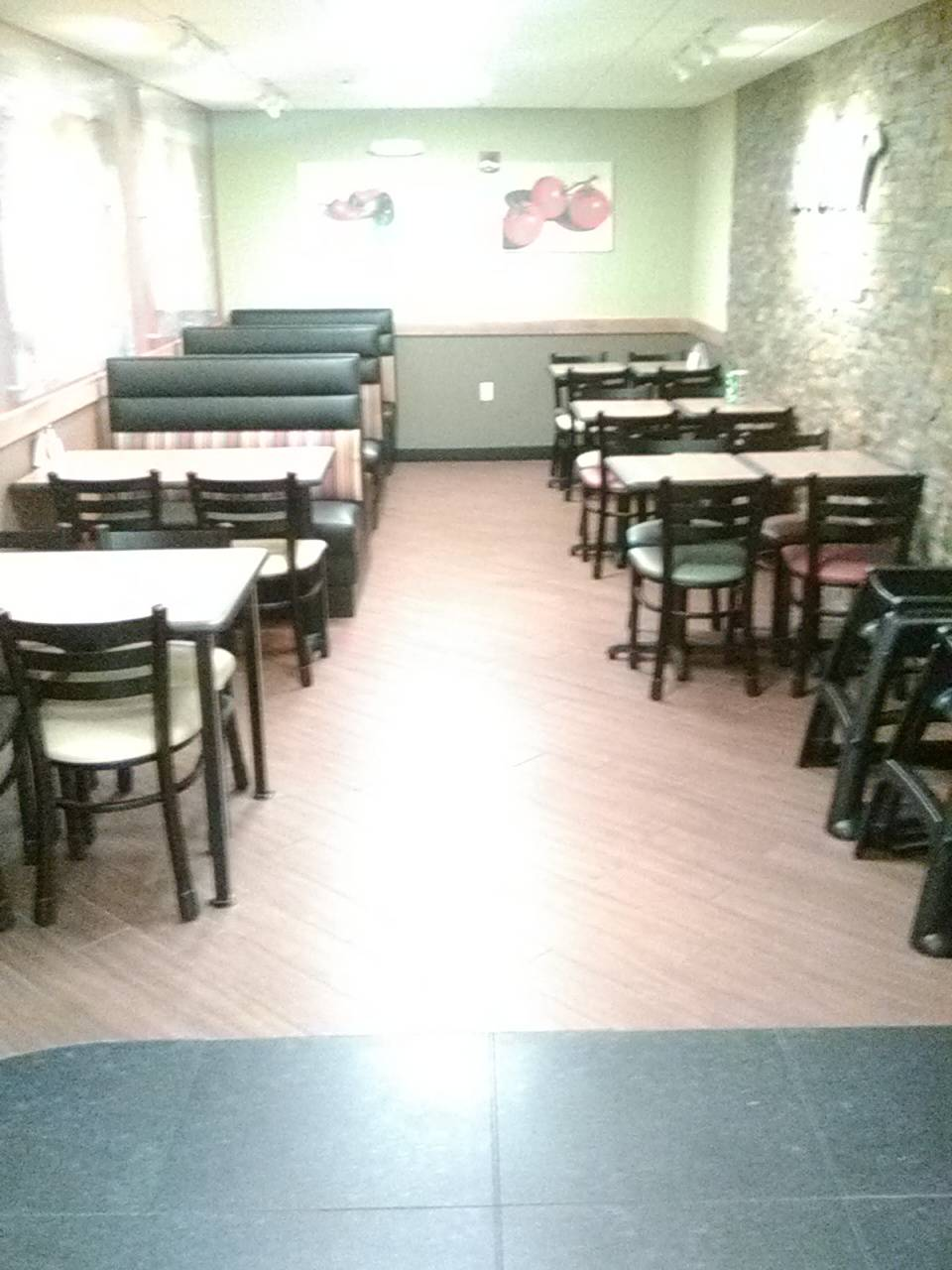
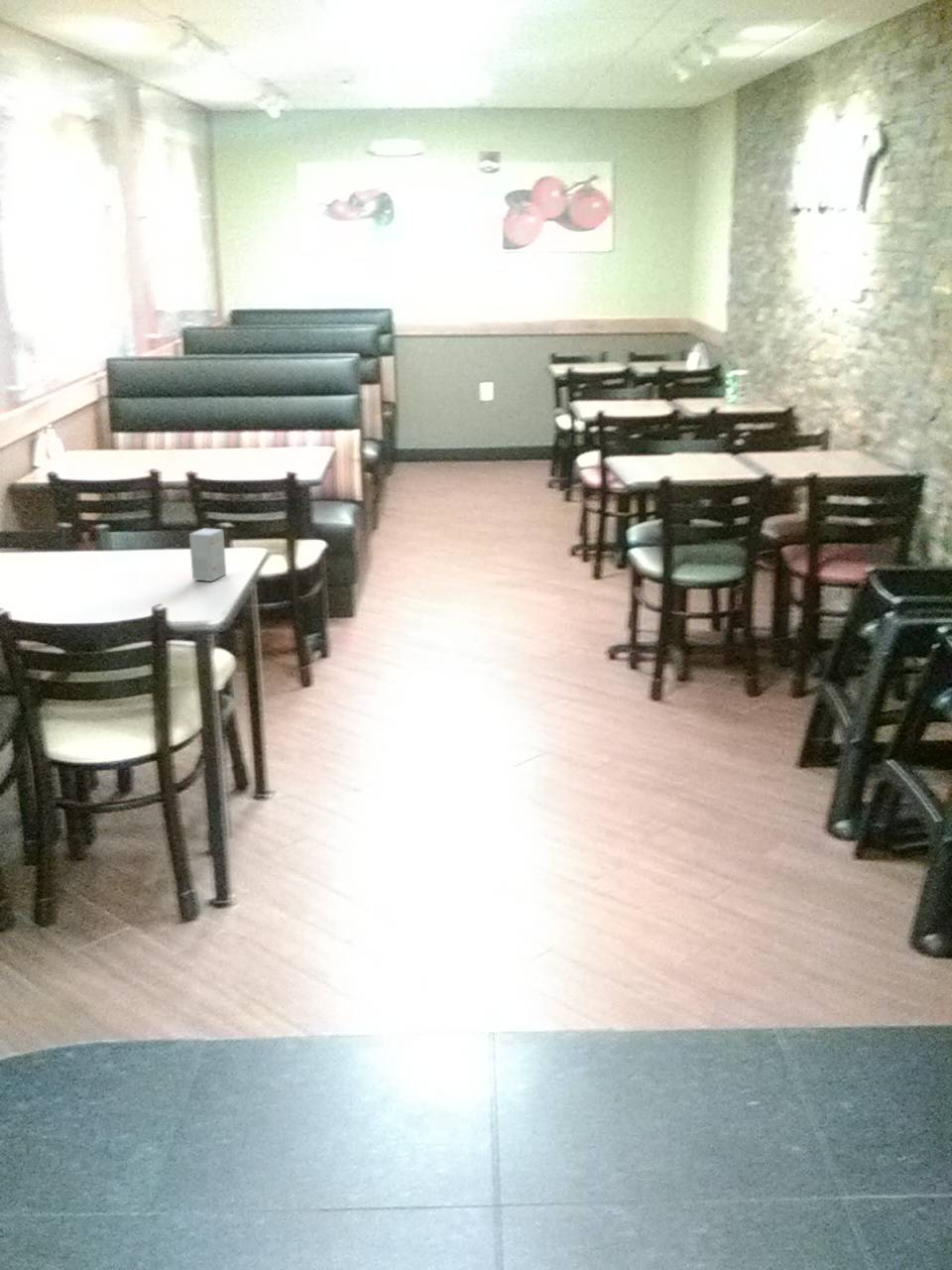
+ small box (207, 554)
